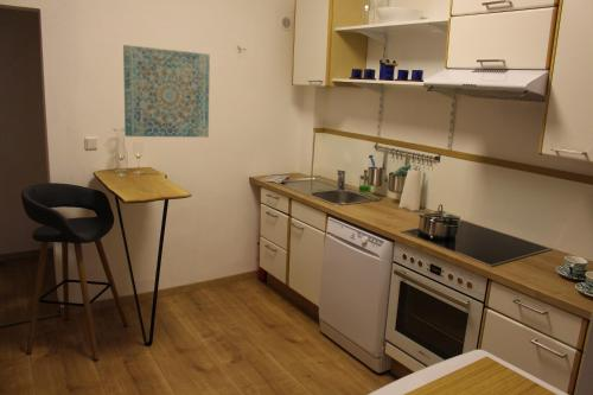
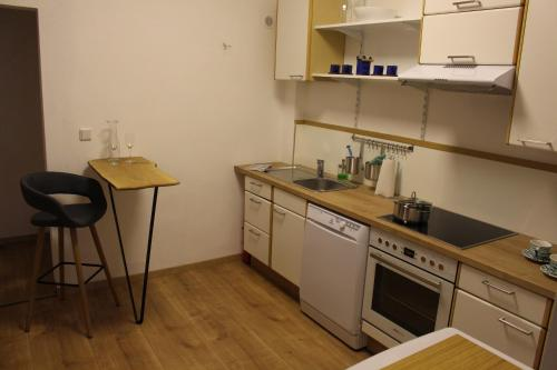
- wall art (168, 94)
